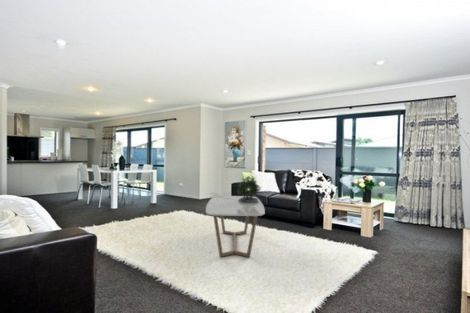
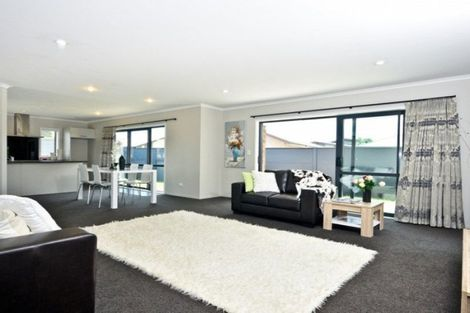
- coffee table (234, 215)
- potted plant (248, 187)
